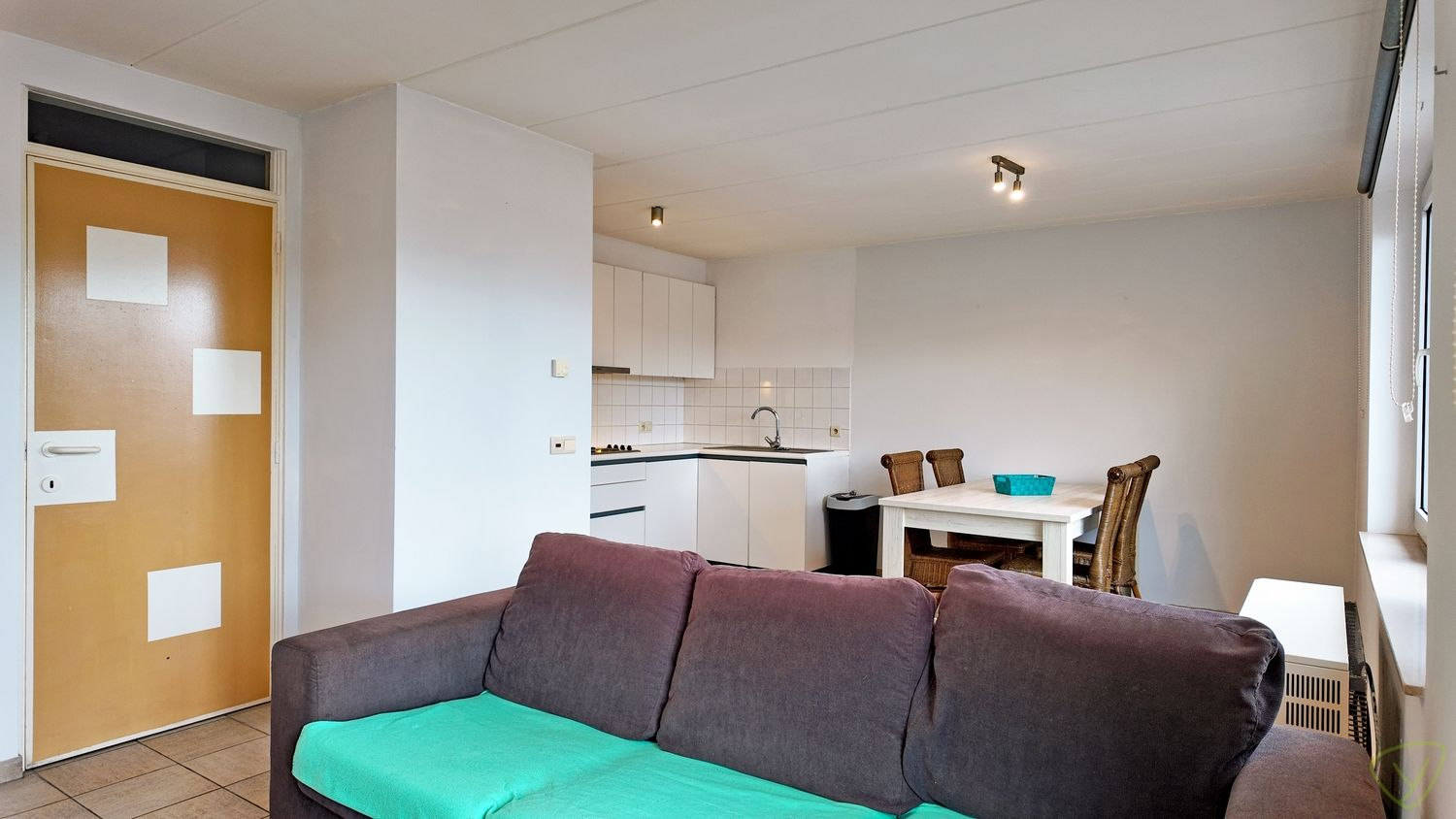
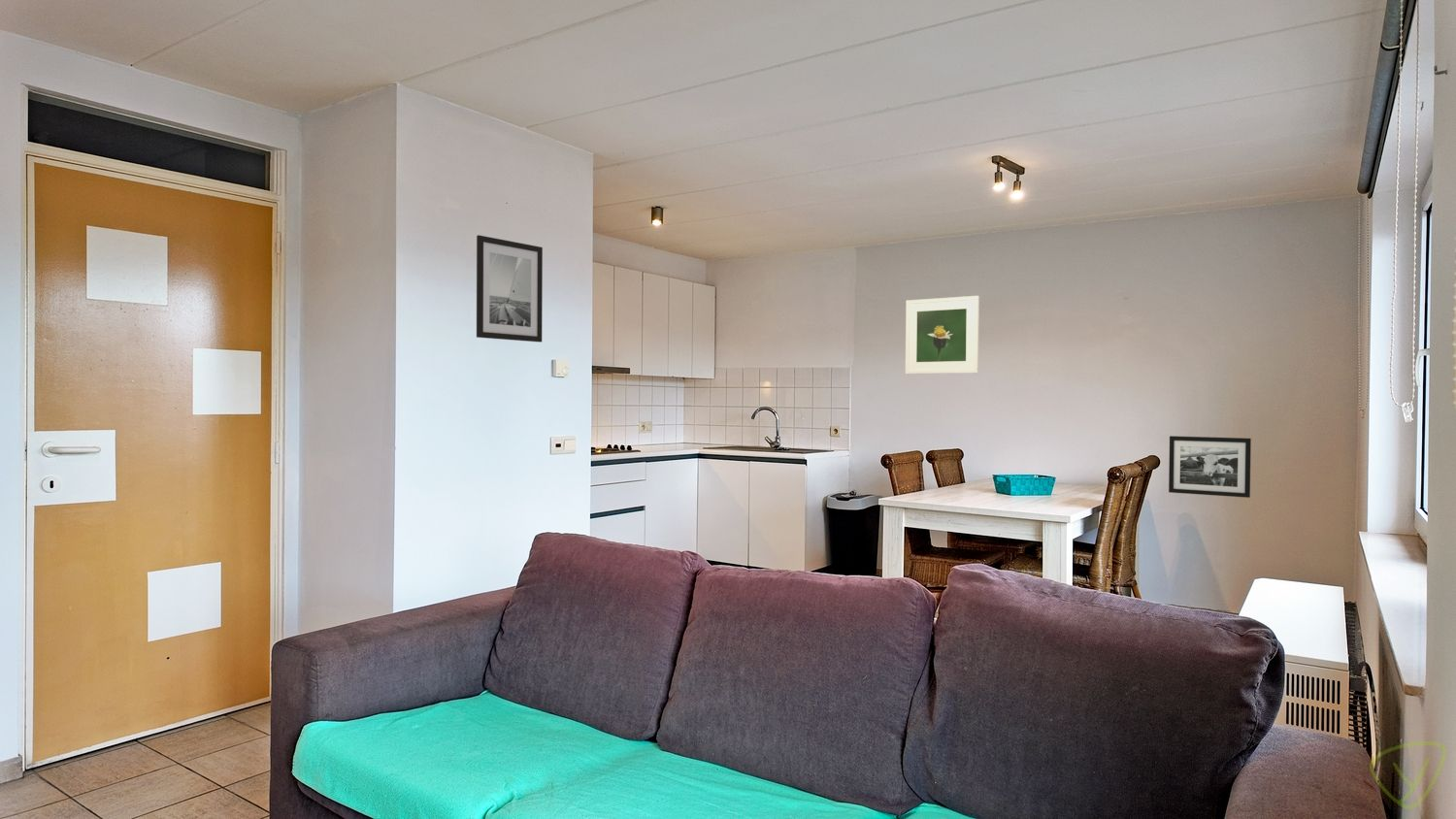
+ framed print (941, 336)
+ wall art (510, 290)
+ picture frame (1208, 466)
